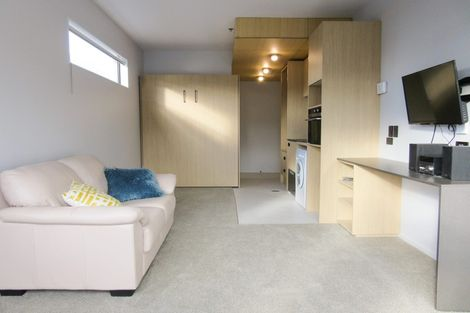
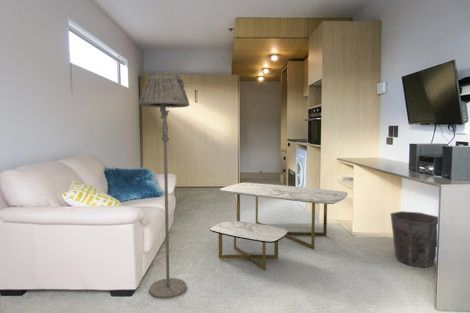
+ waste bin (414, 238)
+ floor lamp (166, 184)
+ coffee table (266, 225)
